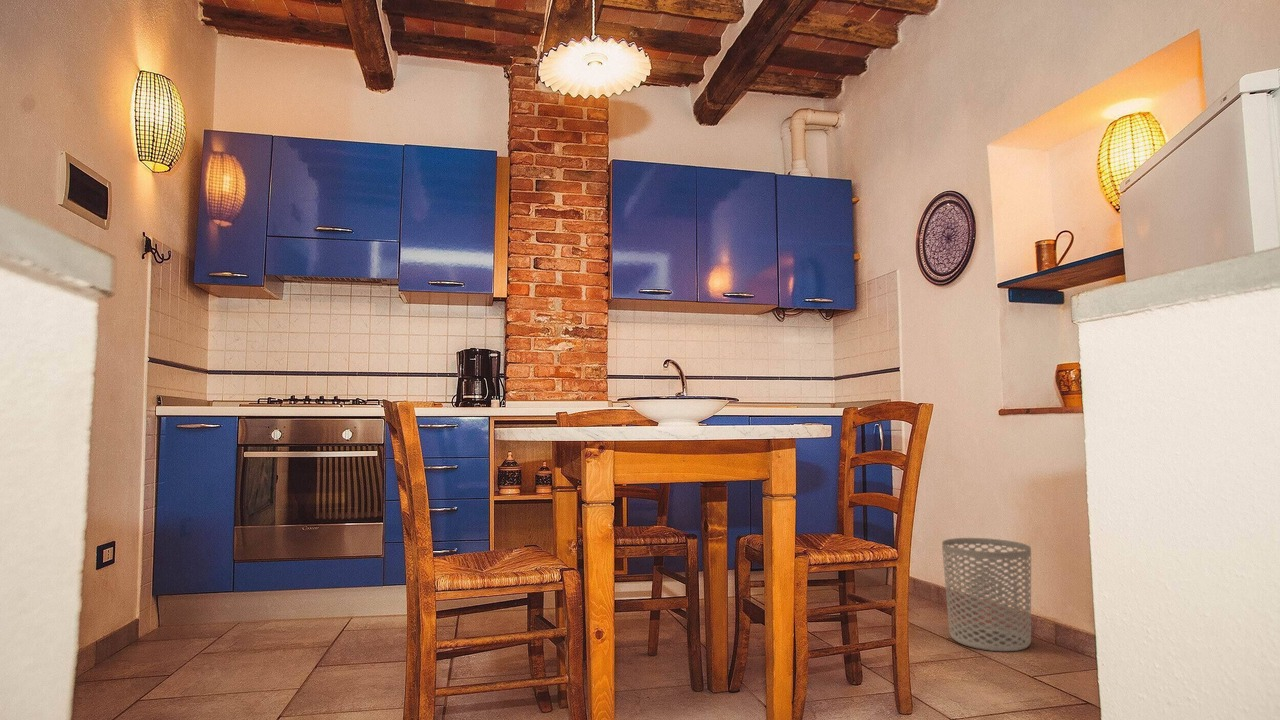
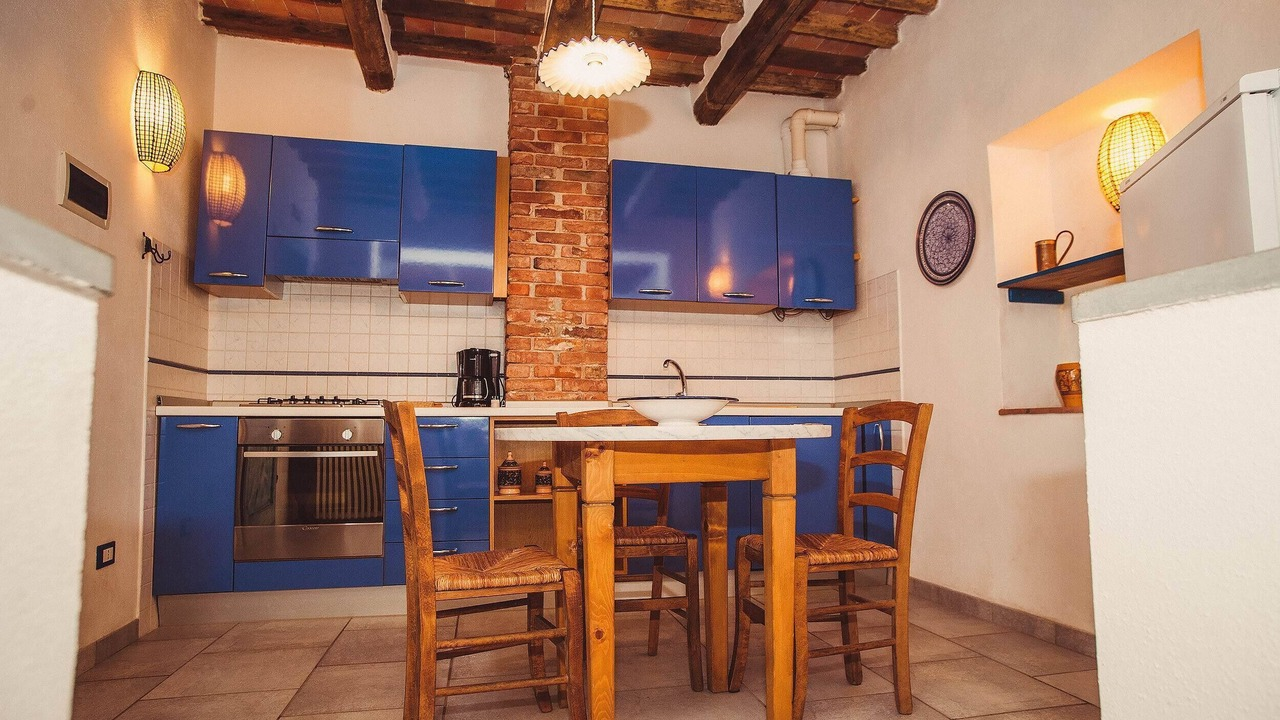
- waste bin (987, 592)
